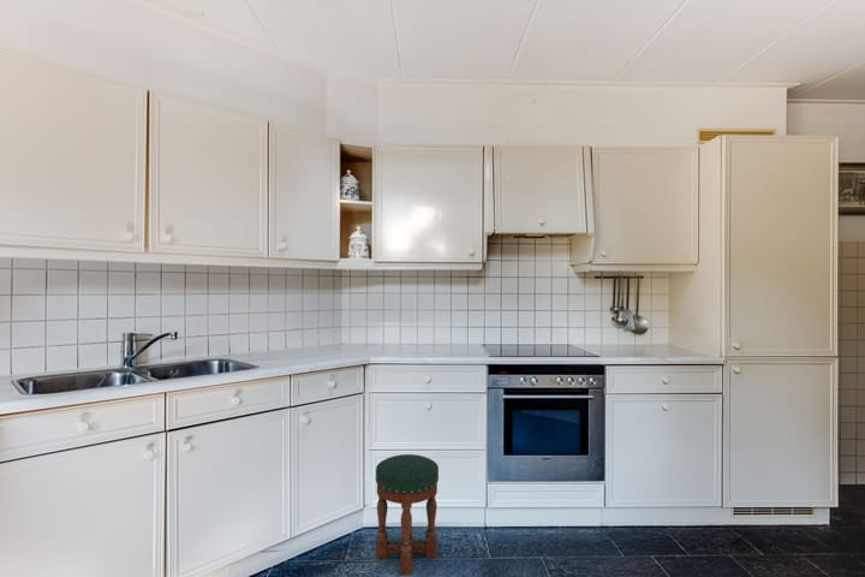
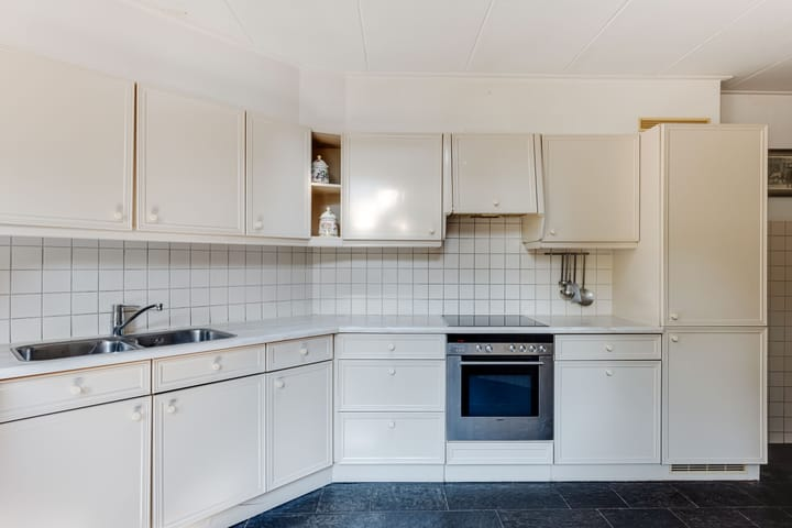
- stool (406, 507)
